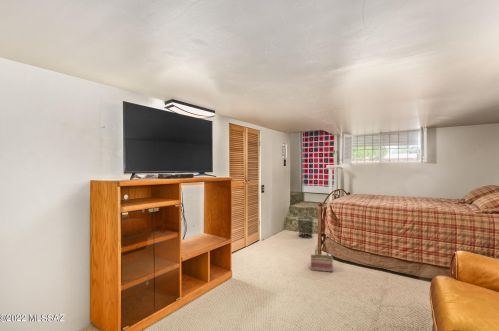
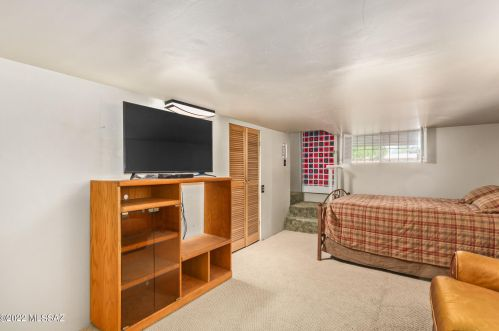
- waste bin (305, 227)
- basket (321, 257)
